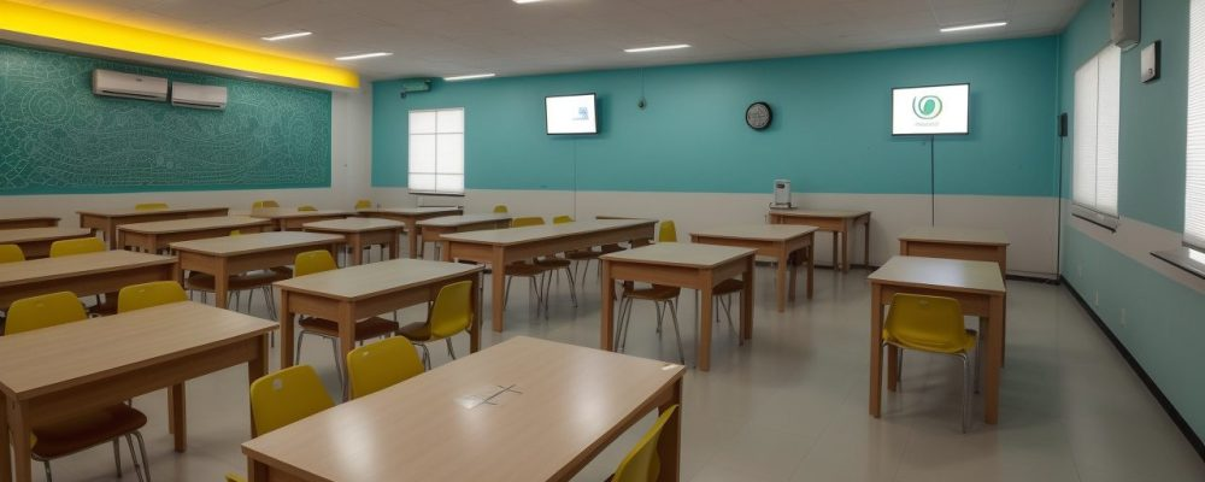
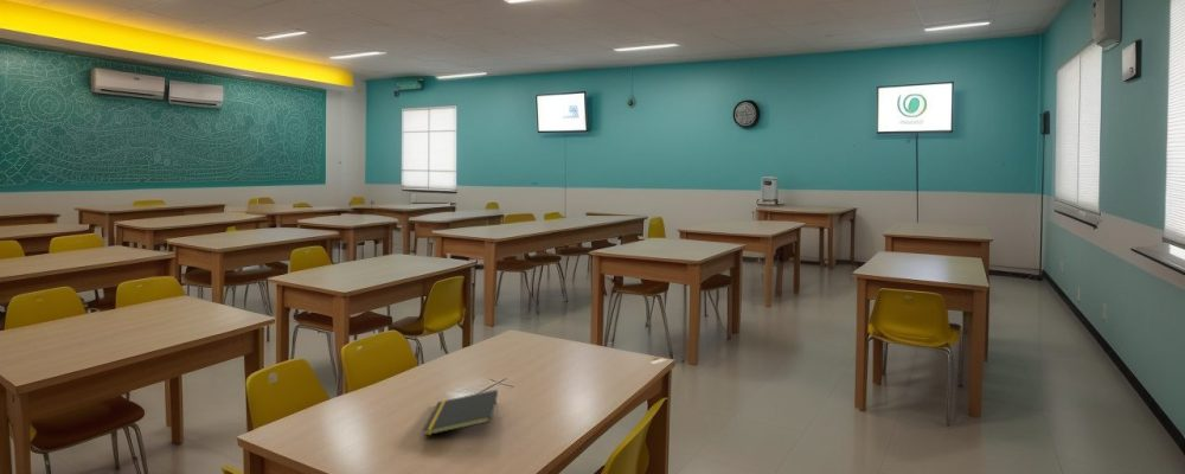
+ notepad (462, 411)
